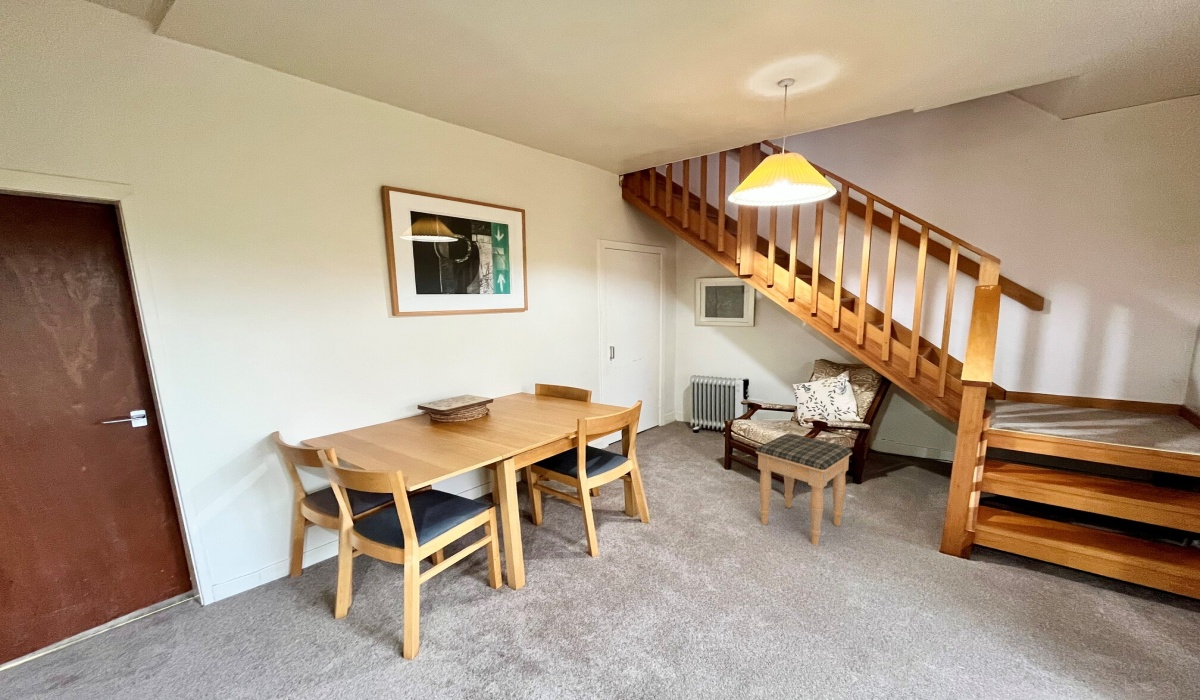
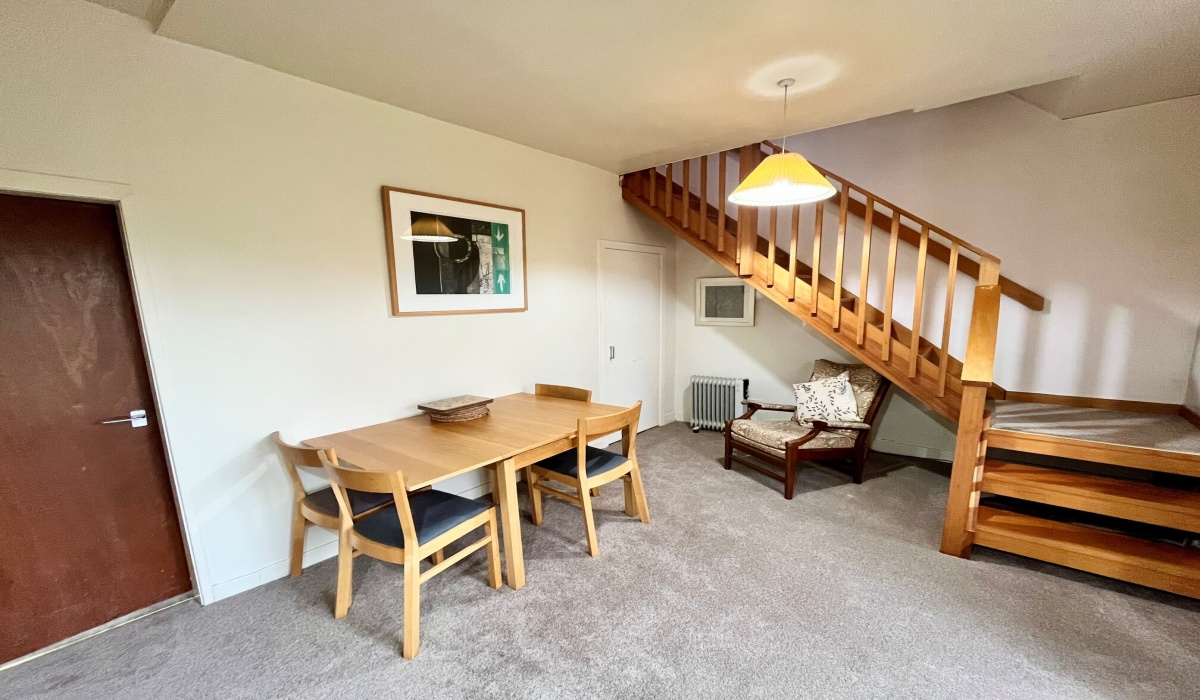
- footstool (802, 480)
